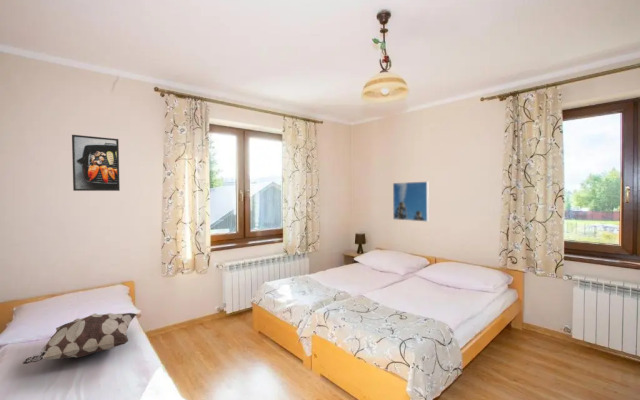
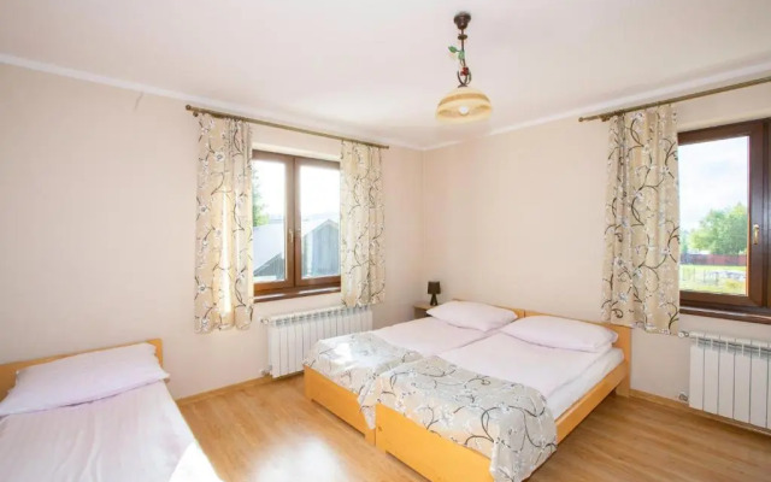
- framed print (410, 201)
- decorative pillow (89, 335)
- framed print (96, 163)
